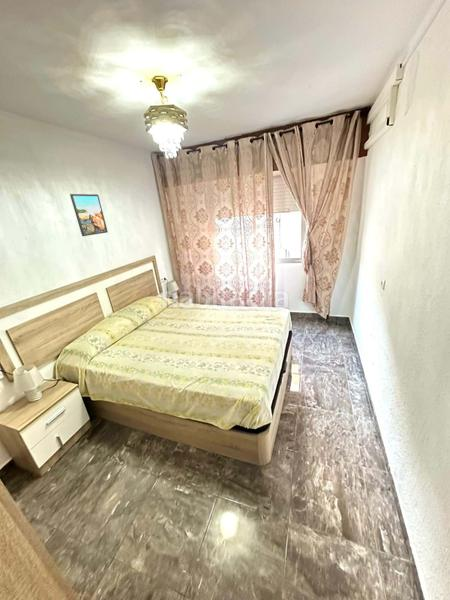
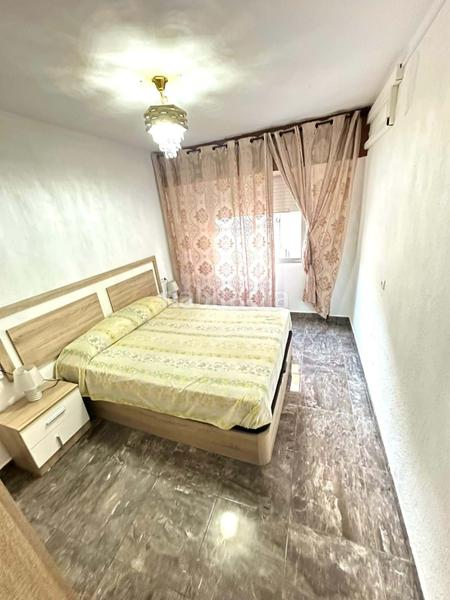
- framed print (90, 214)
